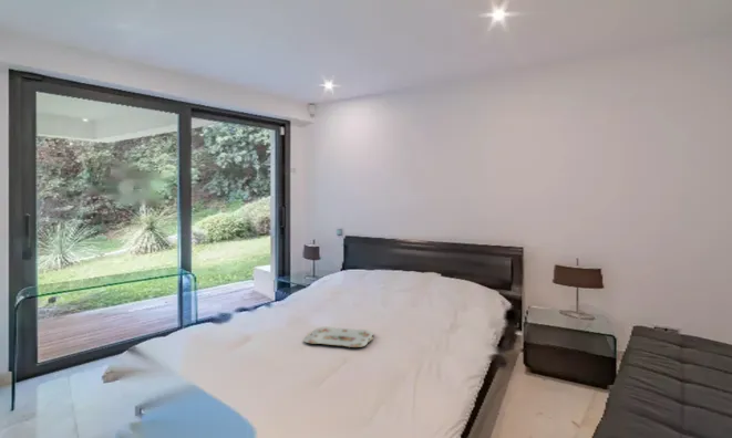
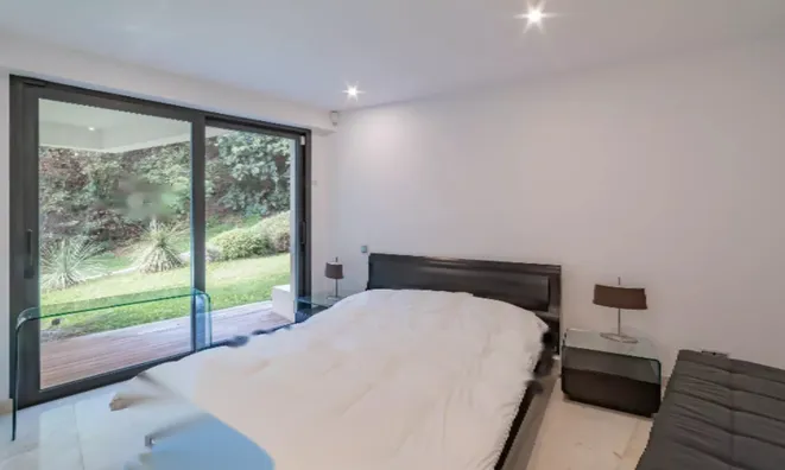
- serving tray (339, 336)
